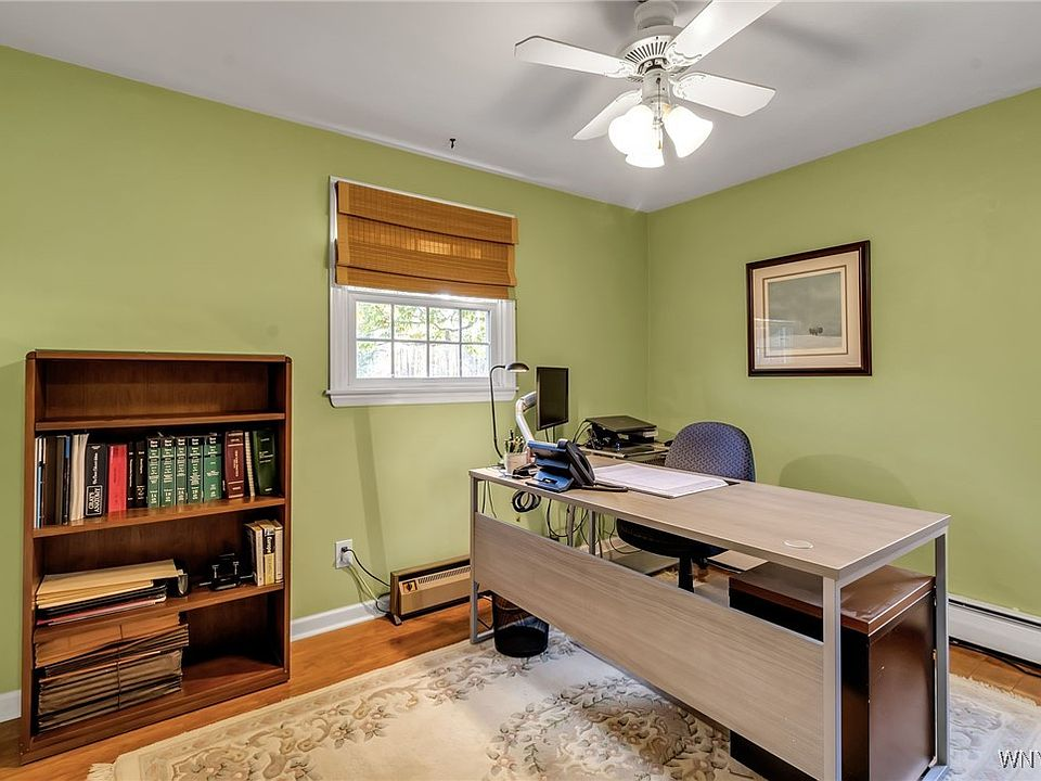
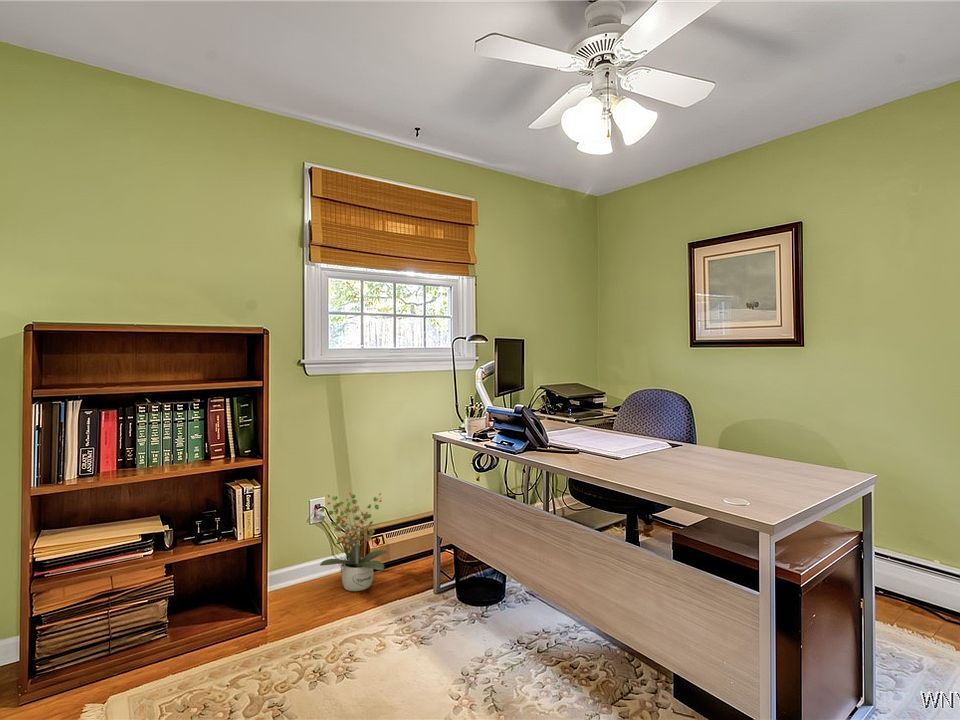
+ potted plant (352, 541)
